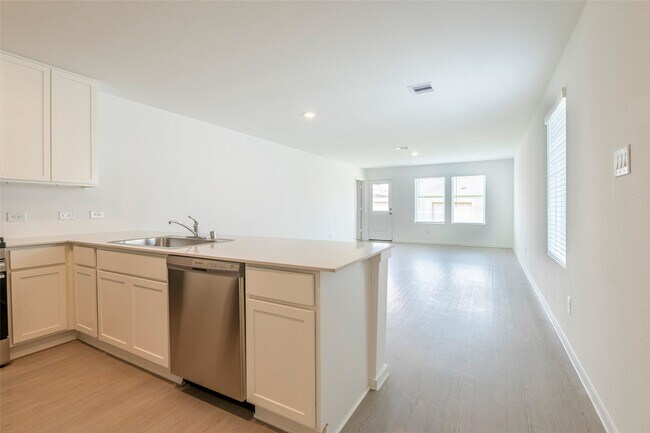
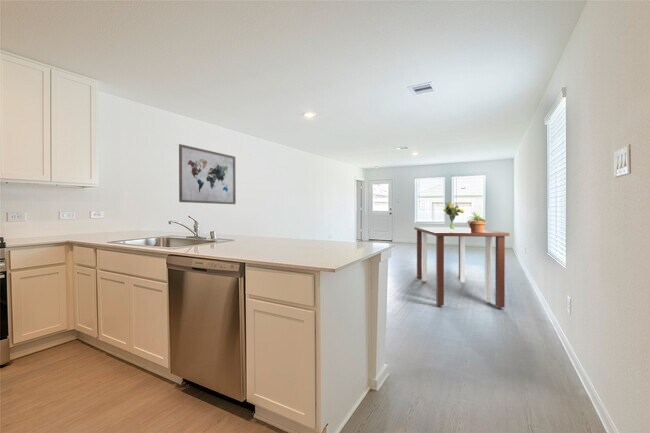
+ dining table (459, 259)
+ potted plant (476, 221)
+ wall art (210, 177)
+ bouquet (453, 214)
